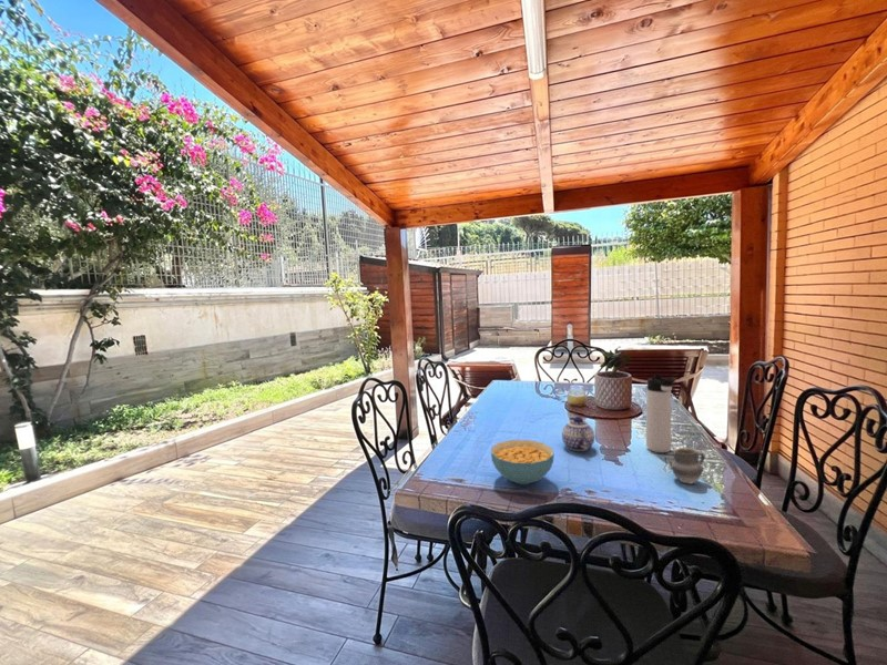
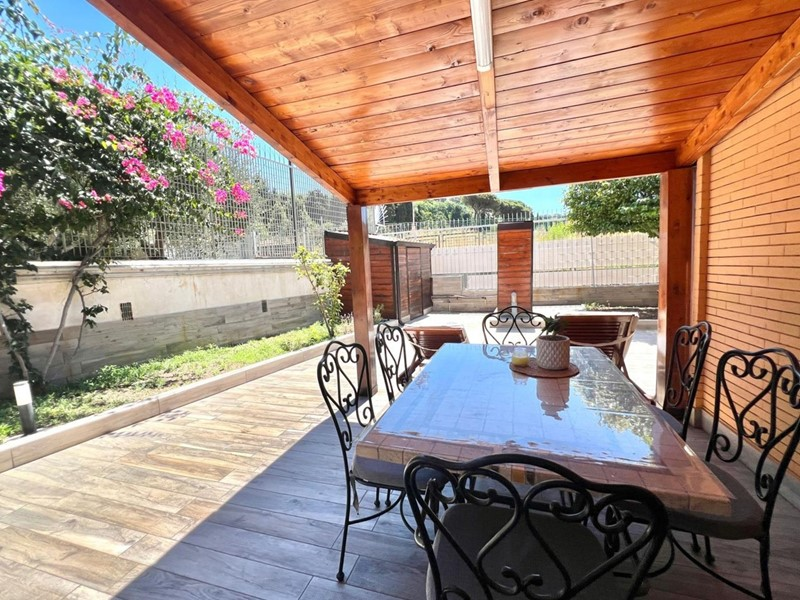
- cup (689, 464)
- teapot (578, 431)
- thermos bottle (661, 413)
- cereal bowl (522, 464)
